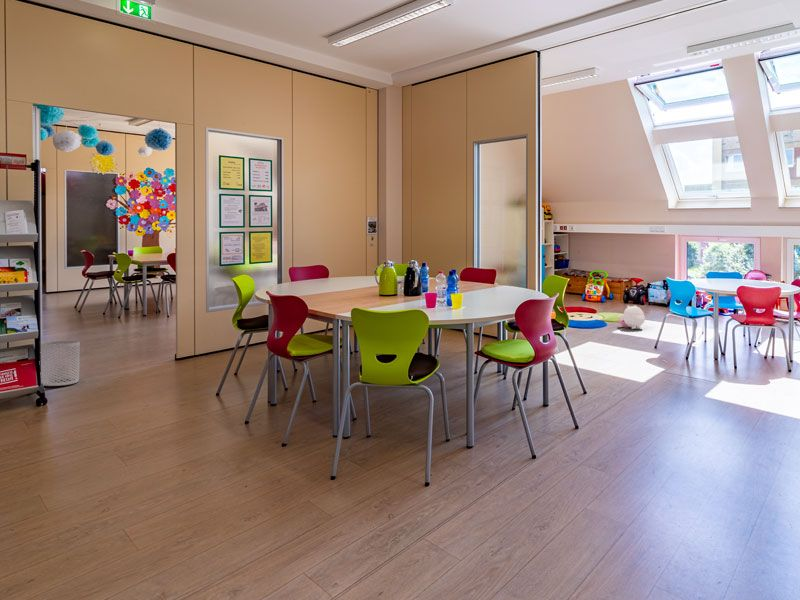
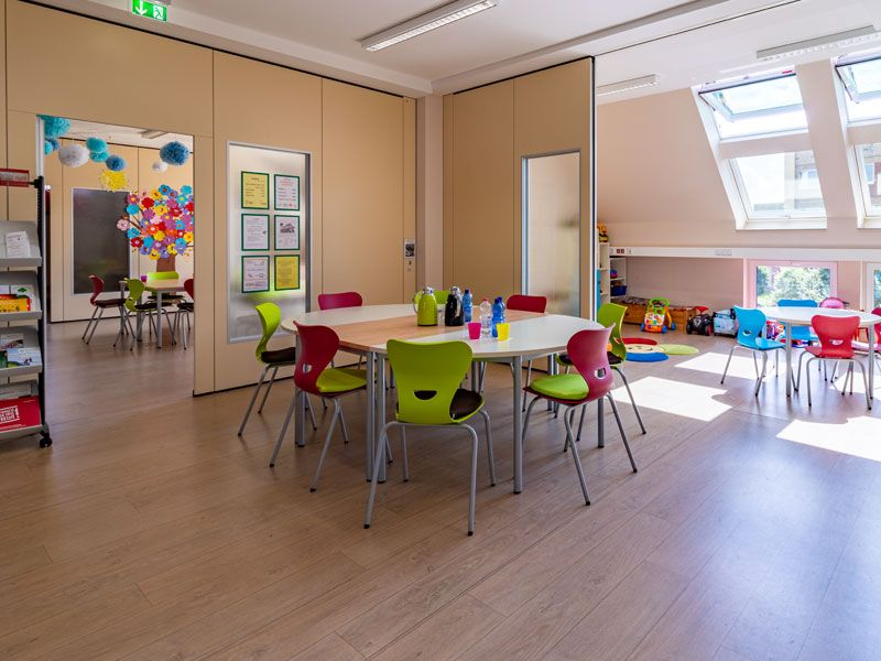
- waste bin (59, 362)
- plush toy (631, 316)
